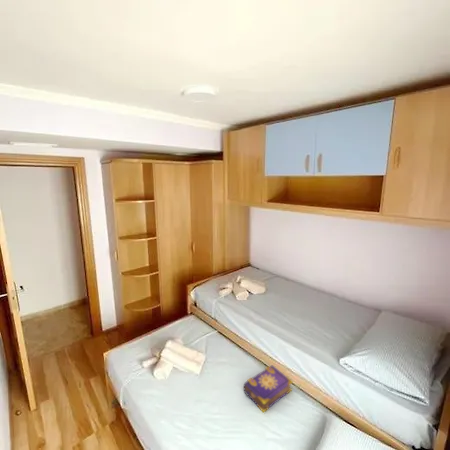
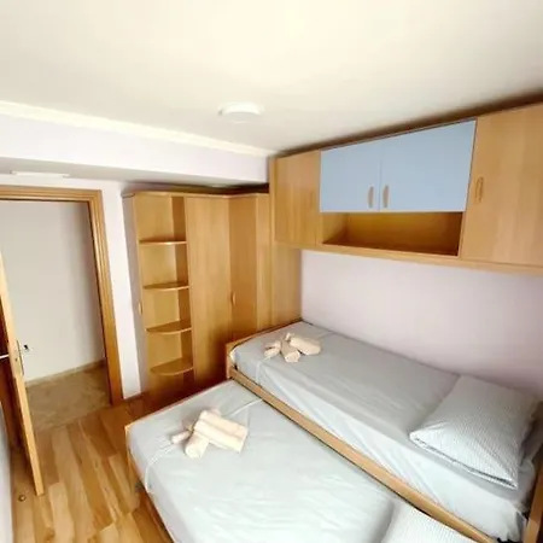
- book (267, 385)
